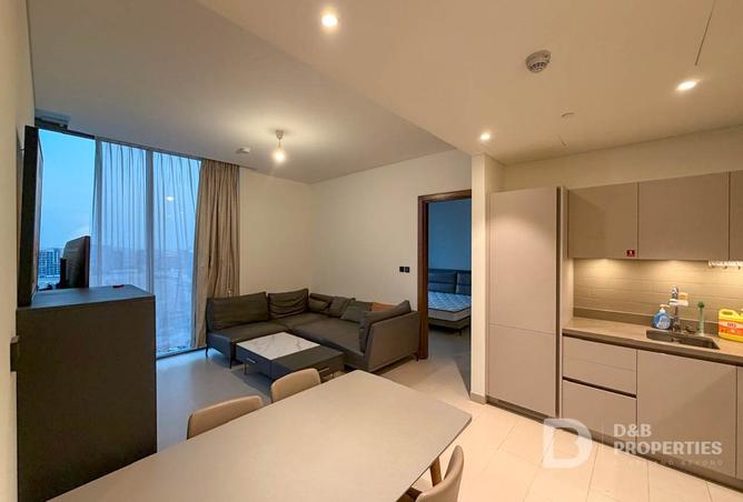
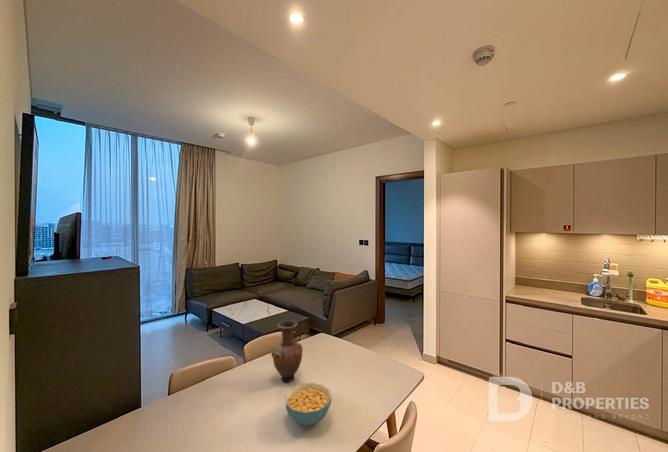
+ vase (287, 351)
+ cereal bowl (308, 408)
